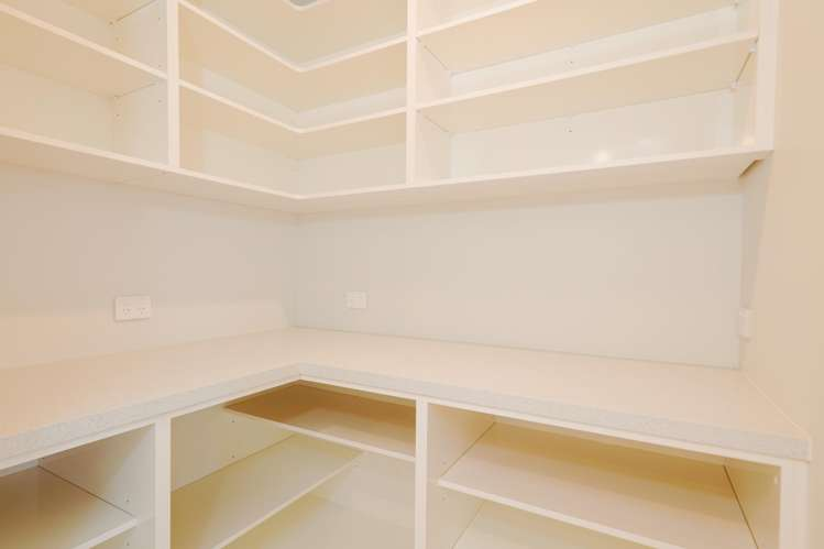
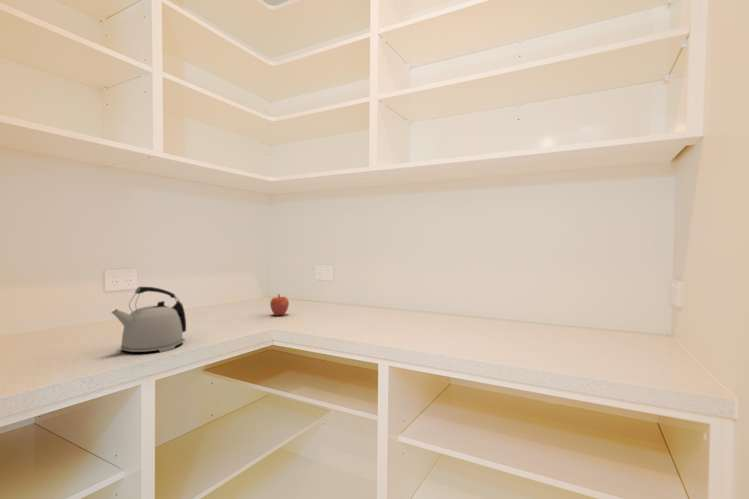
+ apple (279, 304)
+ kettle (151, 316)
